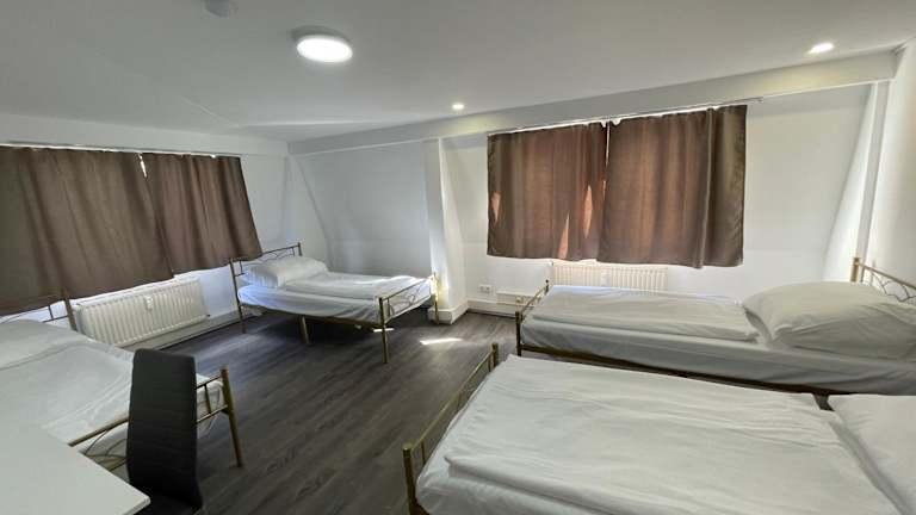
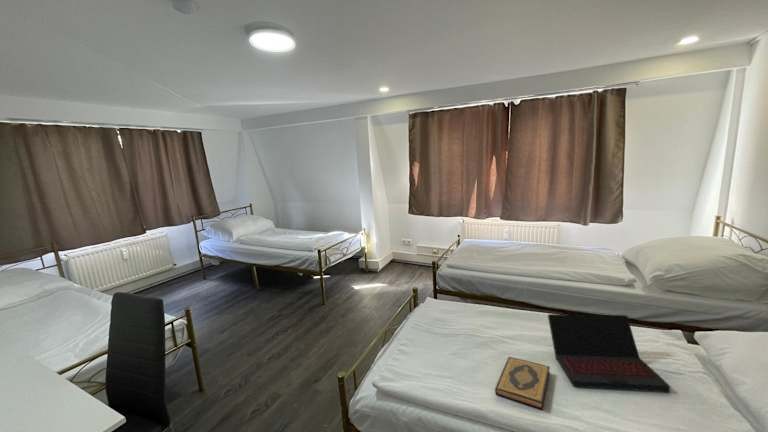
+ laptop (601, 347)
+ hardback book (523, 379)
